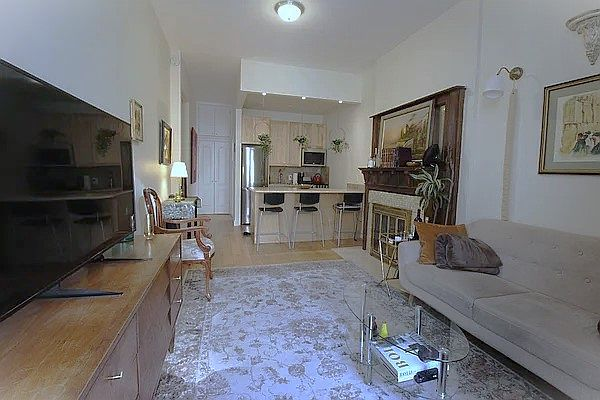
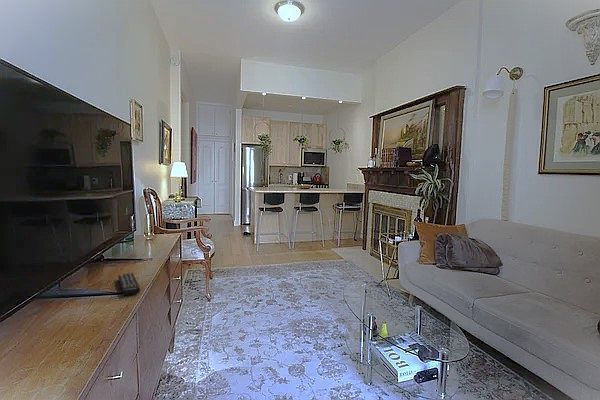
+ remote control (128, 283)
